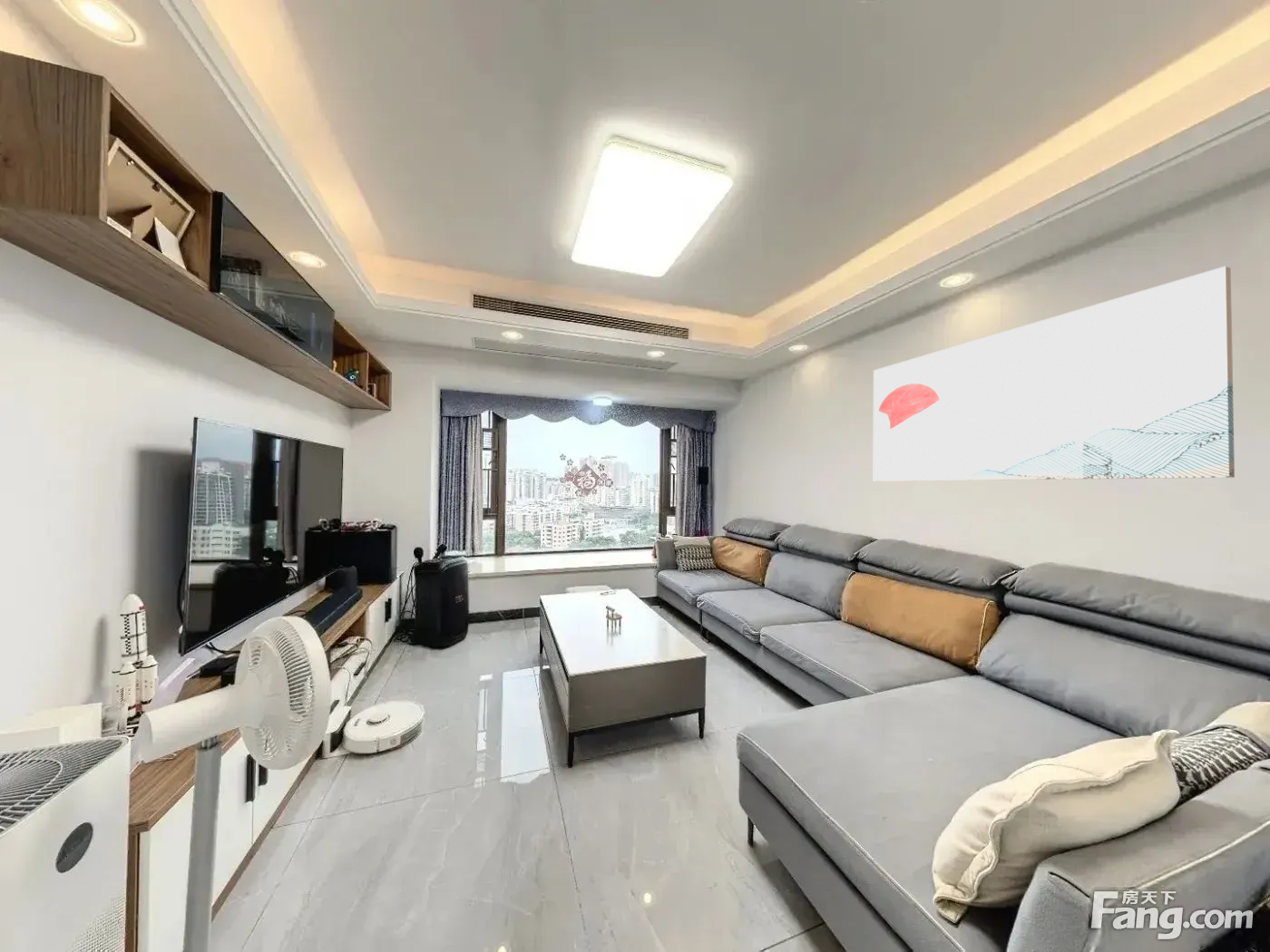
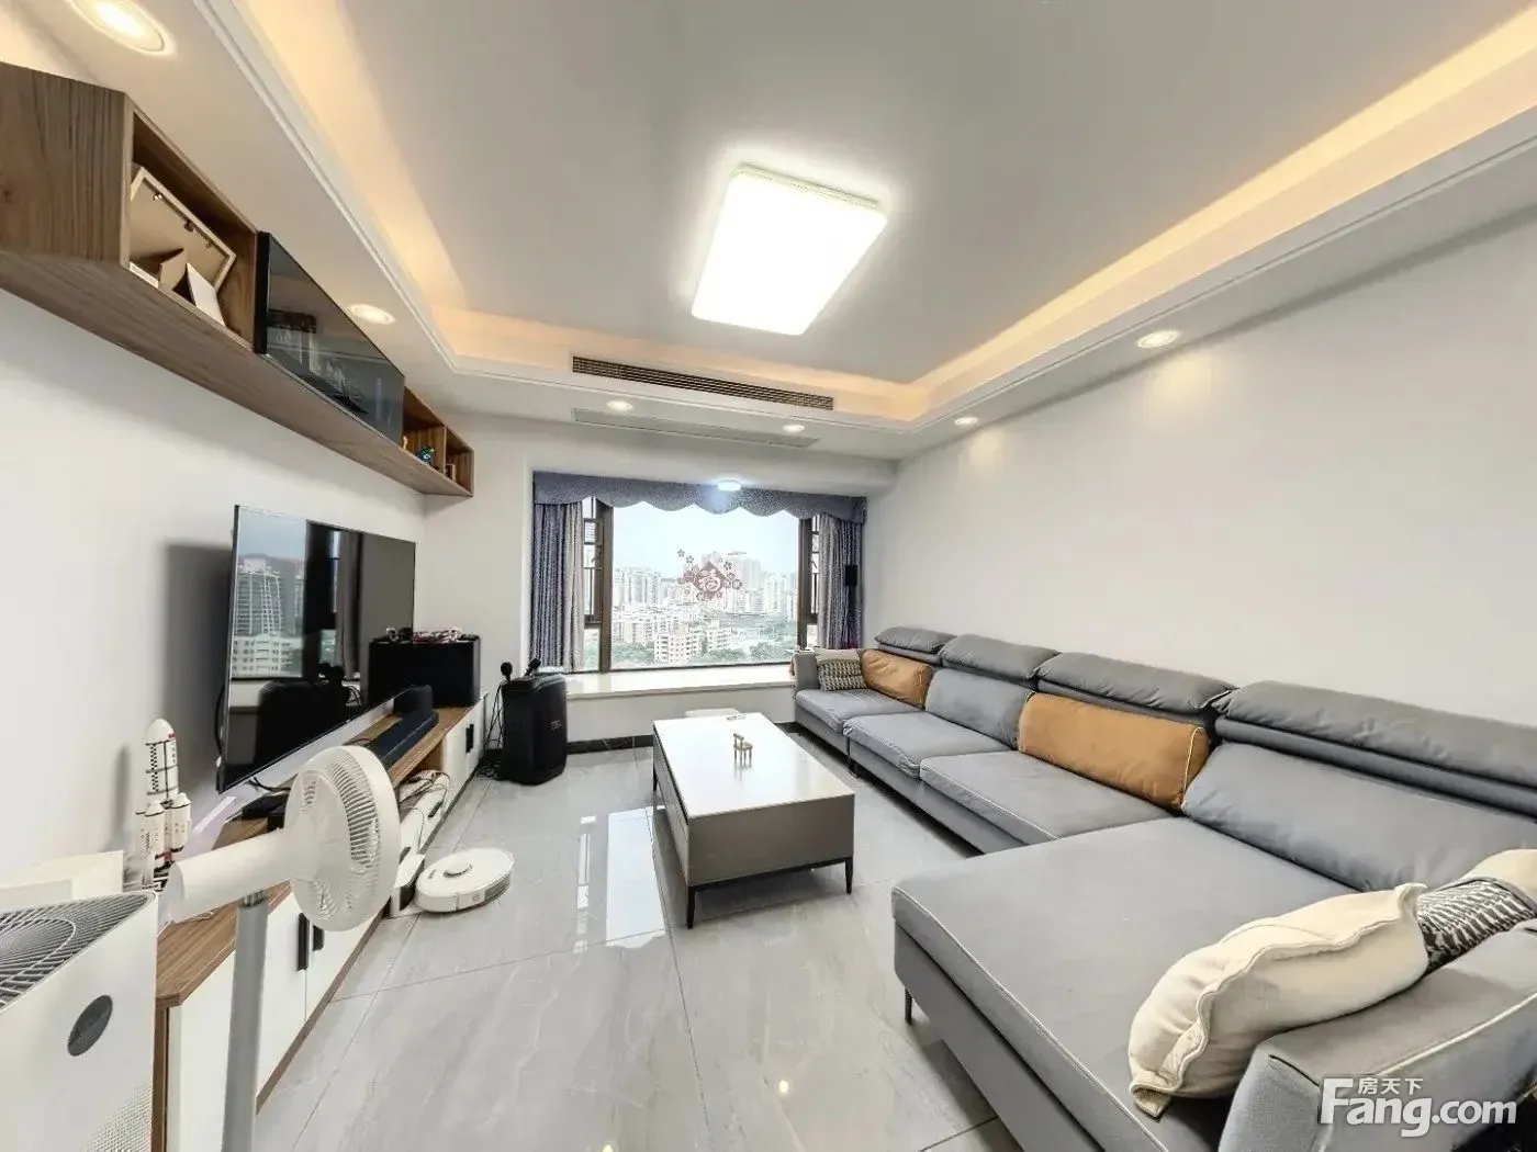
- wall art (997, 406)
